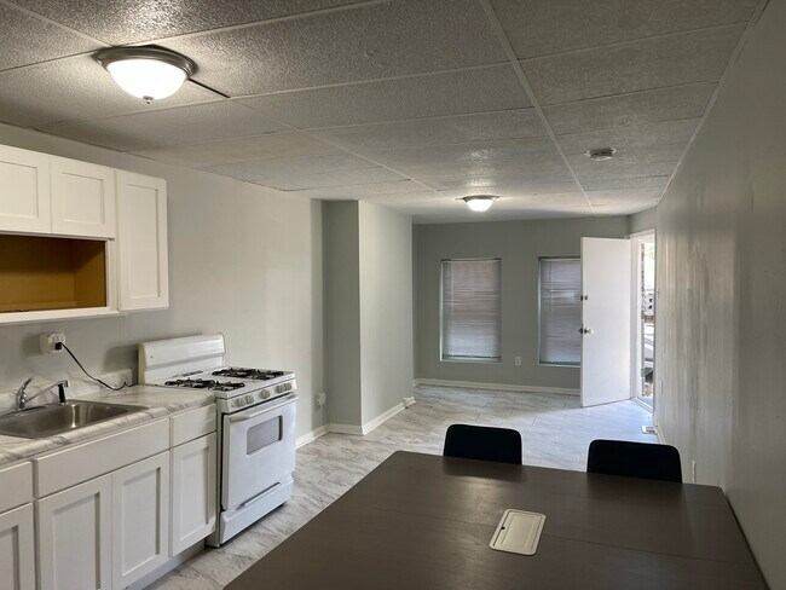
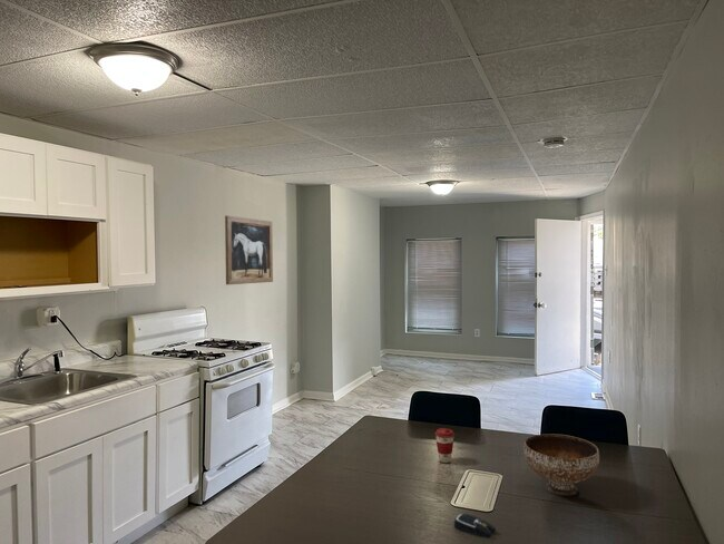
+ coffee cup (444, 445)
+ computer mouse (473, 524)
+ wall art (251, 251)
+ bowl (560, 466)
